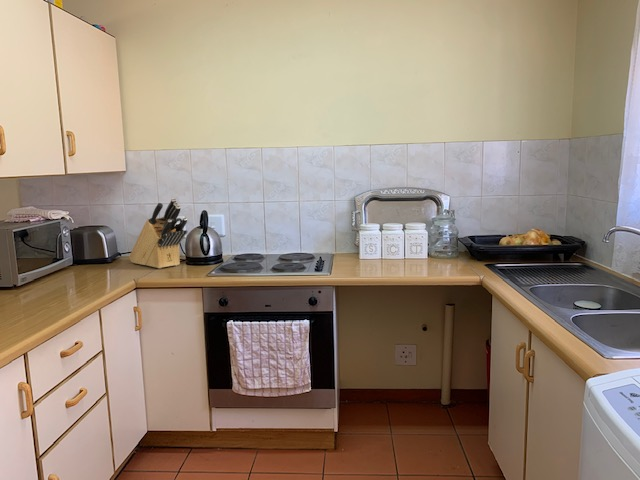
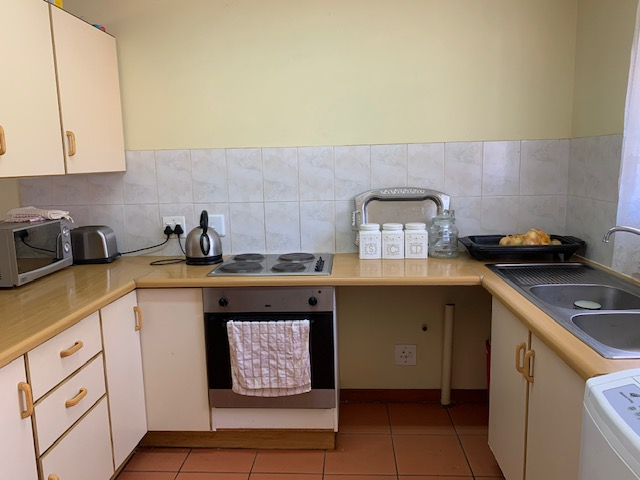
- knife block (157, 231)
